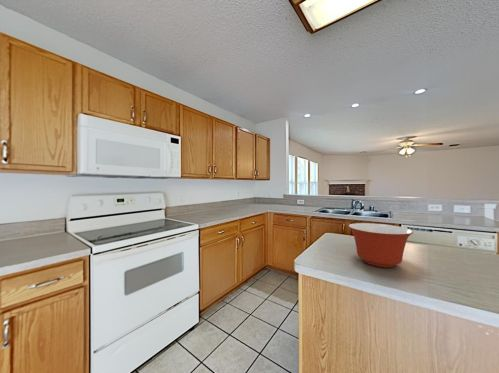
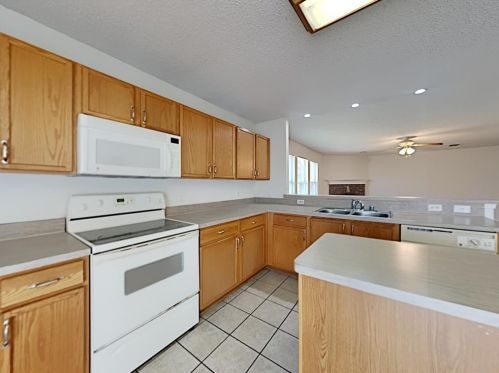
- mixing bowl (378, 244)
